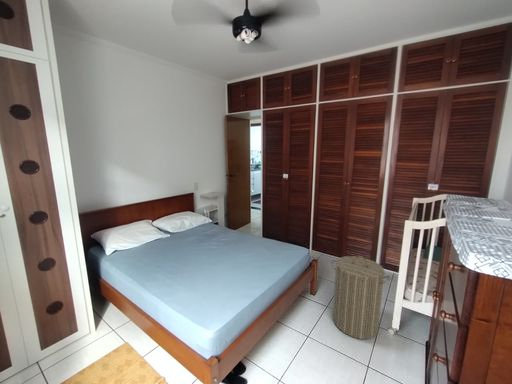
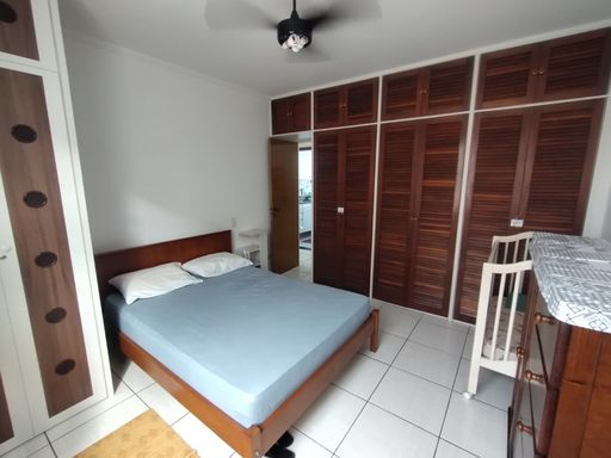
- laundry hamper (357, 290)
